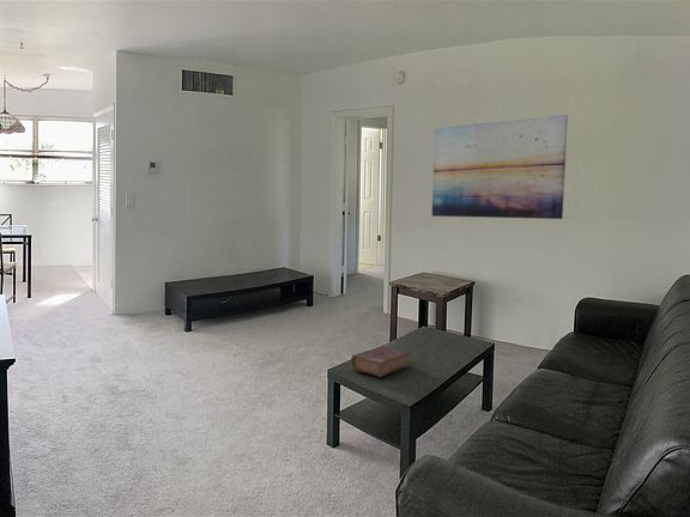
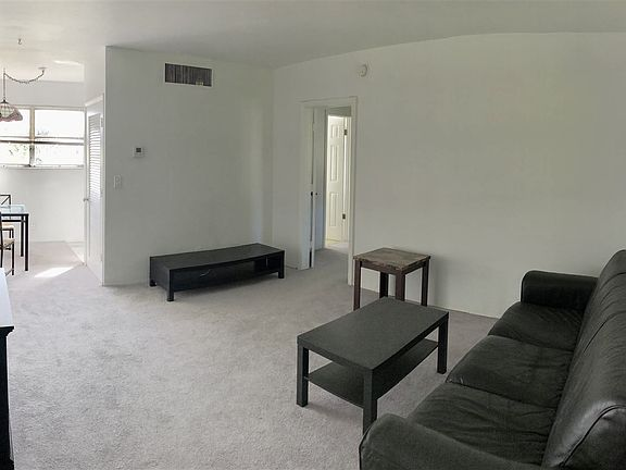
- wall art (494, 170)
- book (380, 360)
